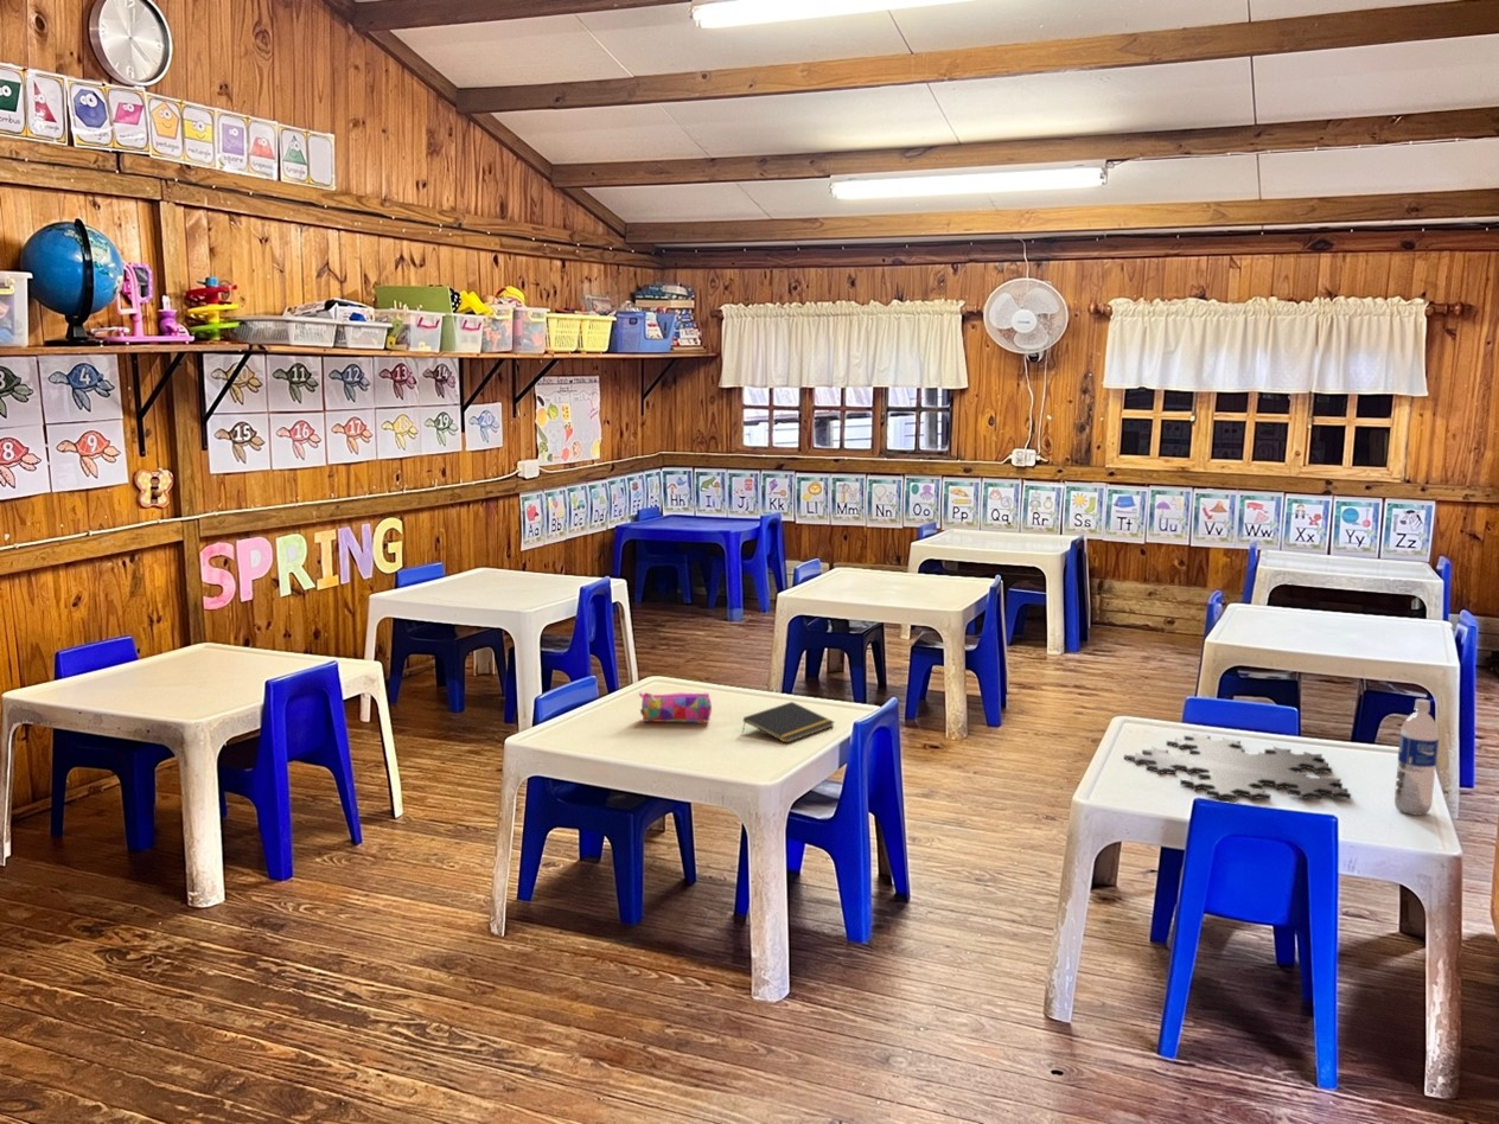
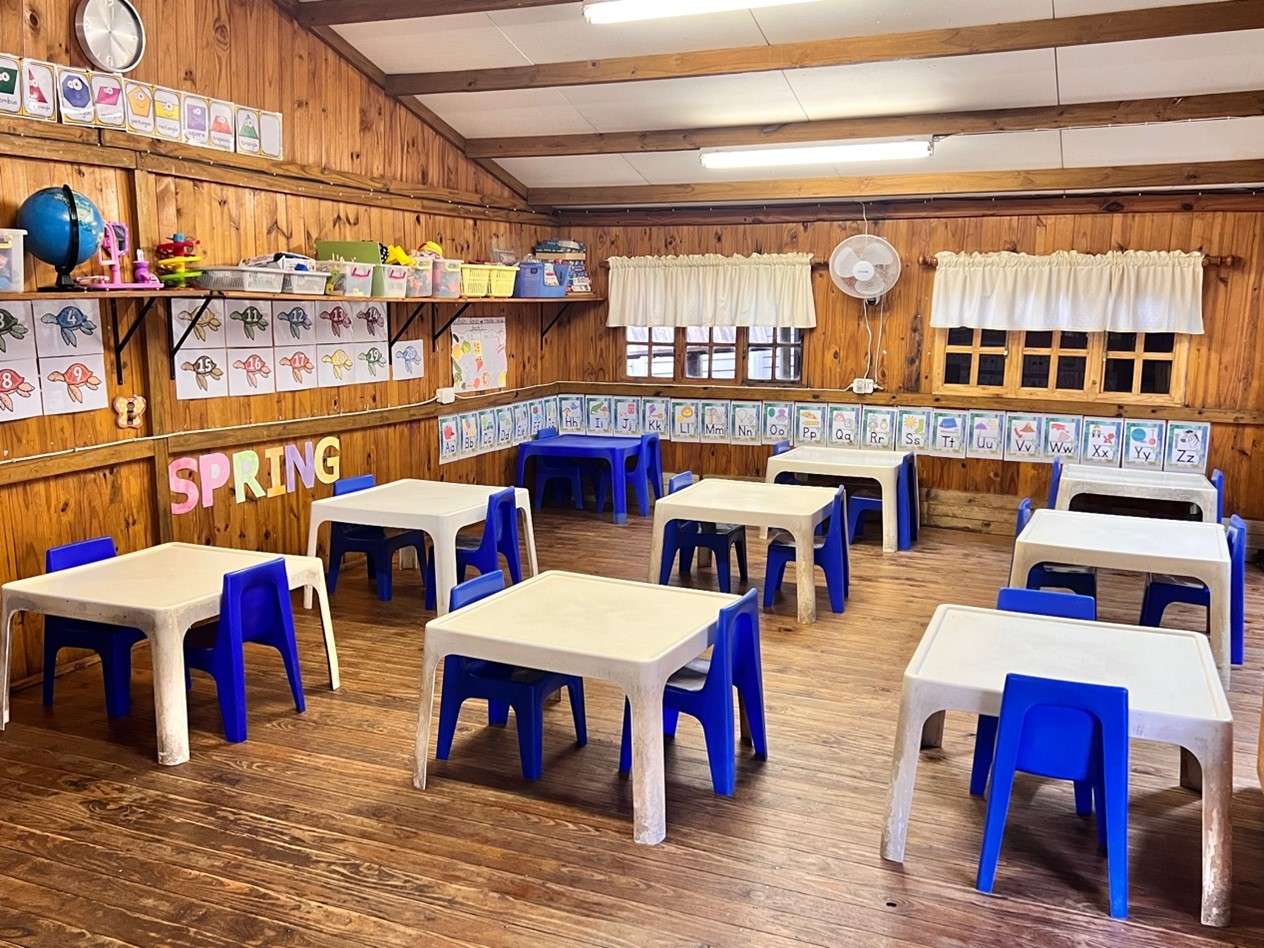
- pencil case (675, 707)
- water bottle (1417, 755)
- notepad (789, 721)
- puzzle (1227, 765)
